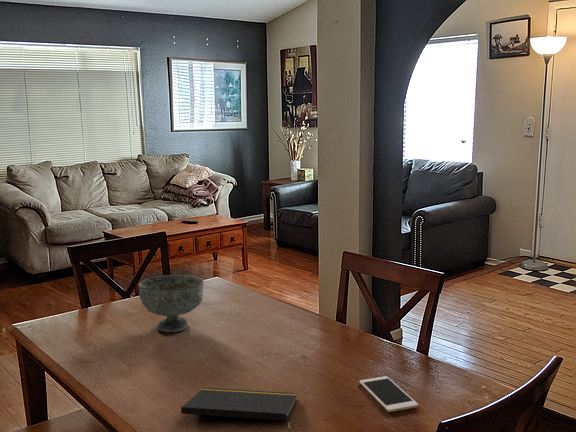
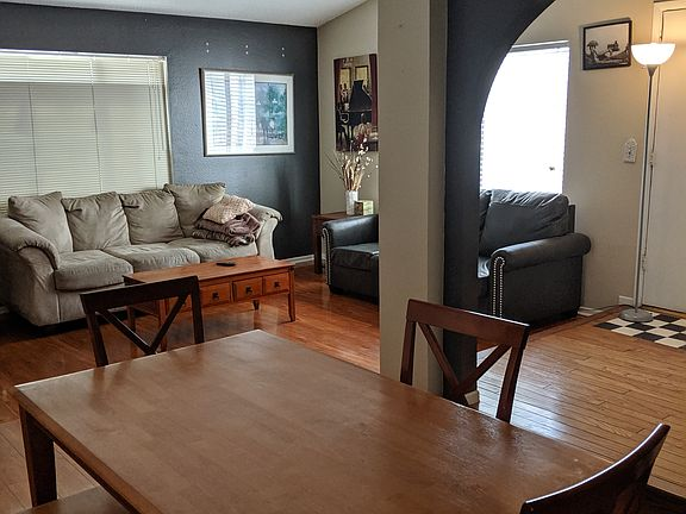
- cell phone (387, 393)
- notepad (242, 402)
- bowl (172, 303)
